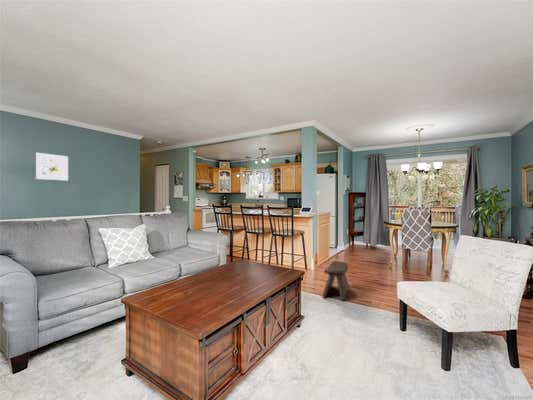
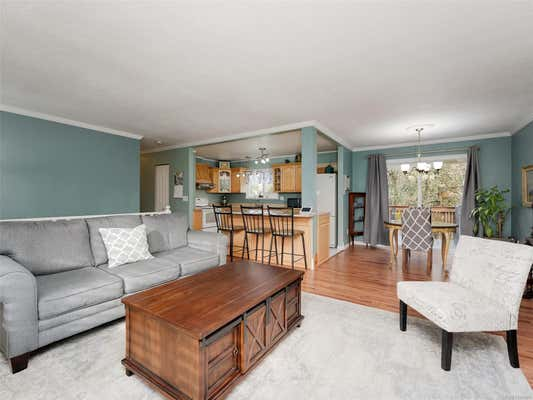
- stool (337, 279)
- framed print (52, 167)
